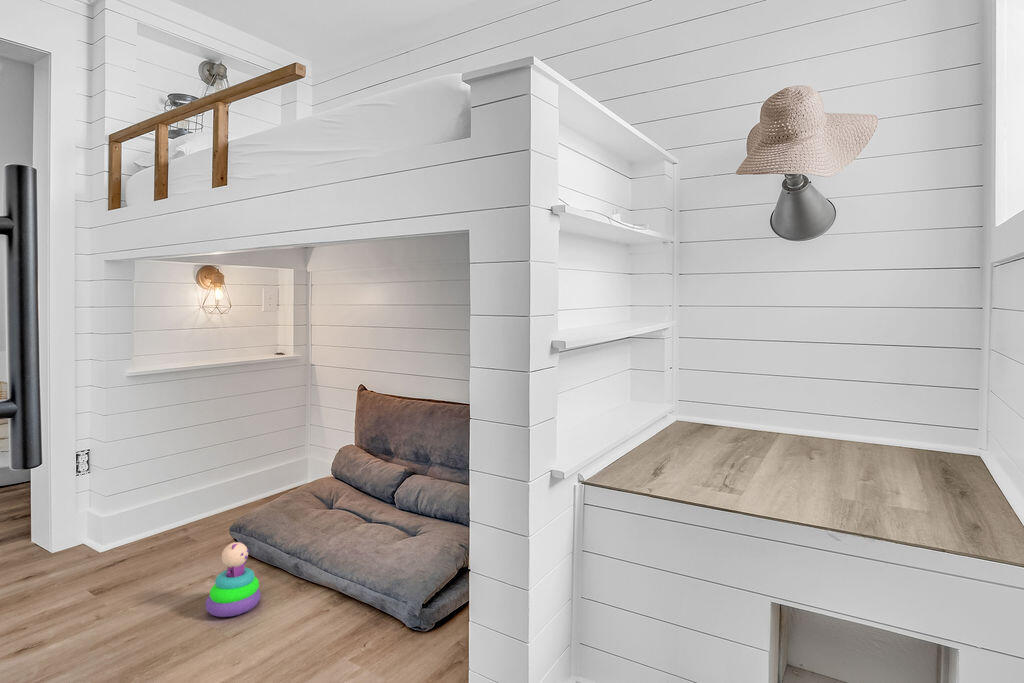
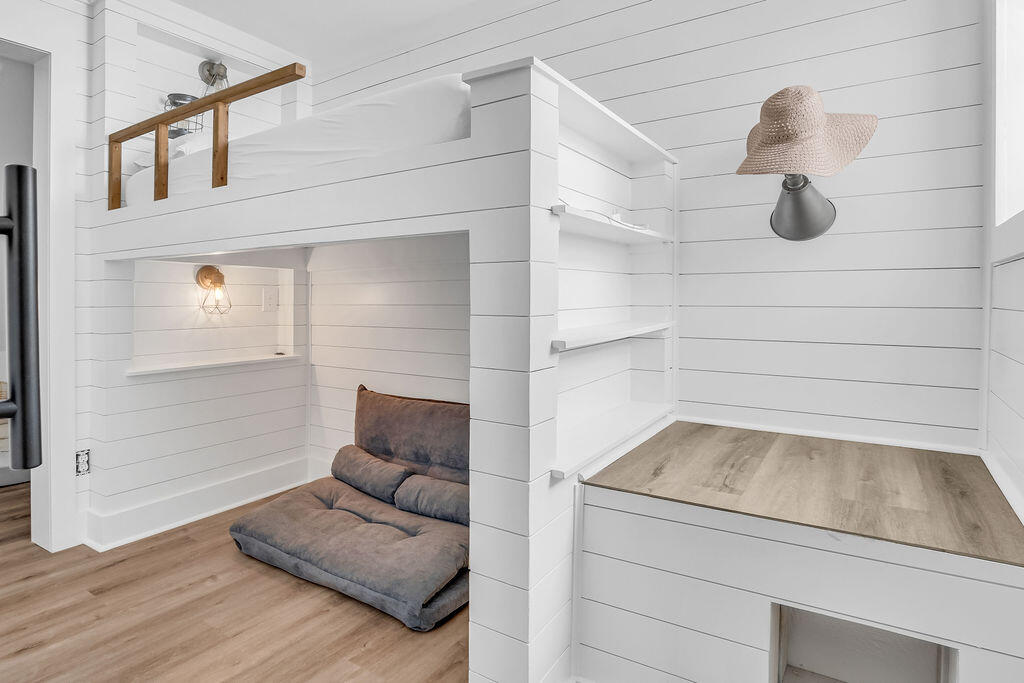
- stacking toy (233, 574)
